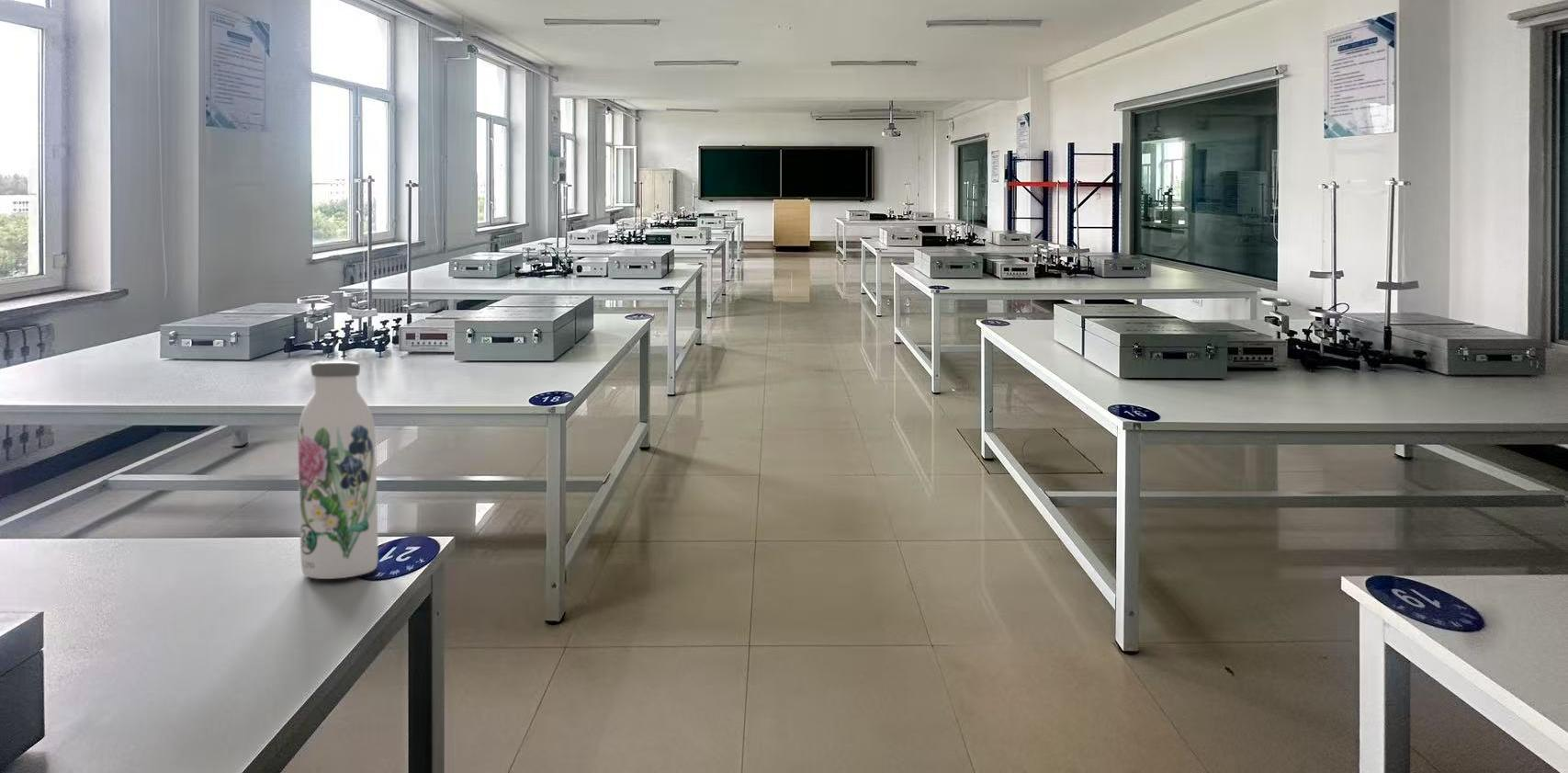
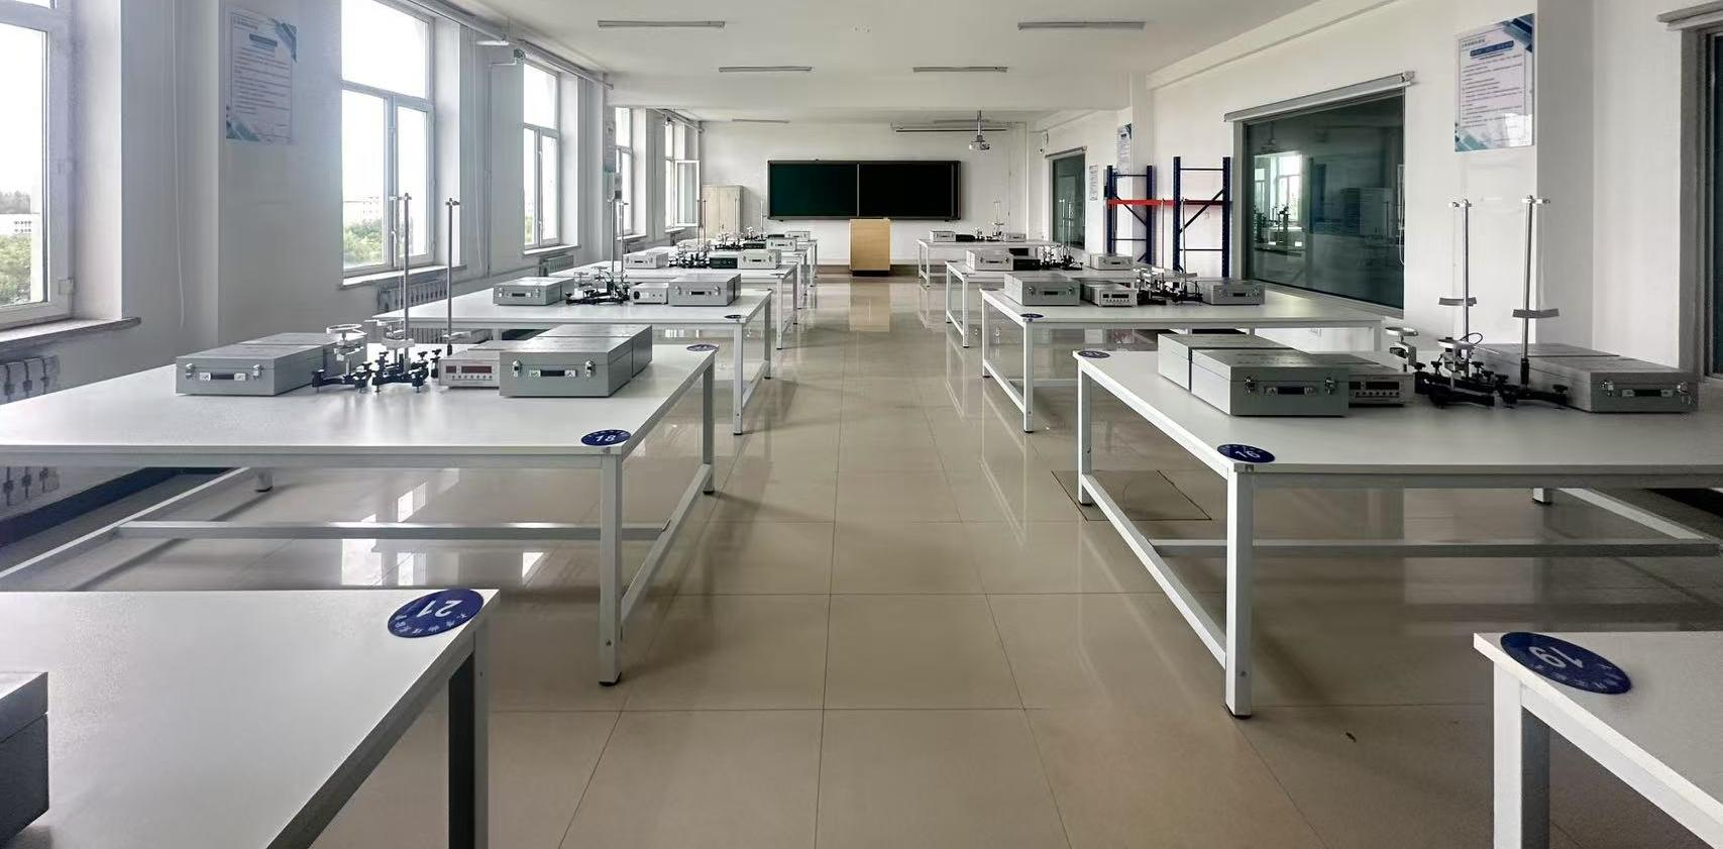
- water bottle (337, 466)
